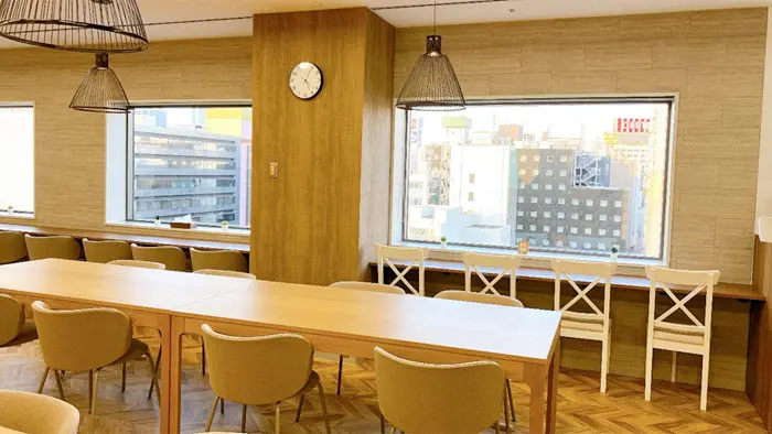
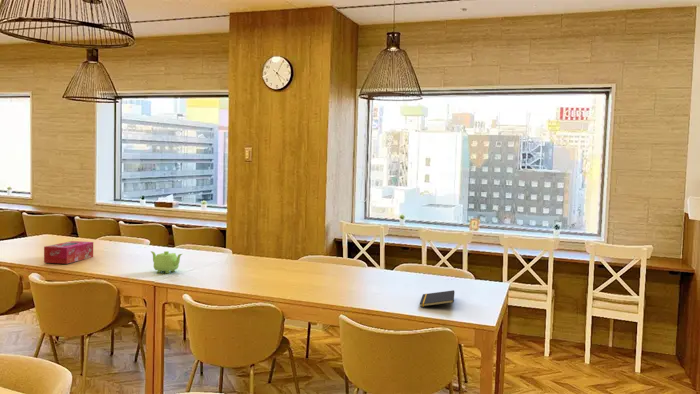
+ tissue box (69, 251)
+ notepad (437, 298)
+ teapot (167, 261)
